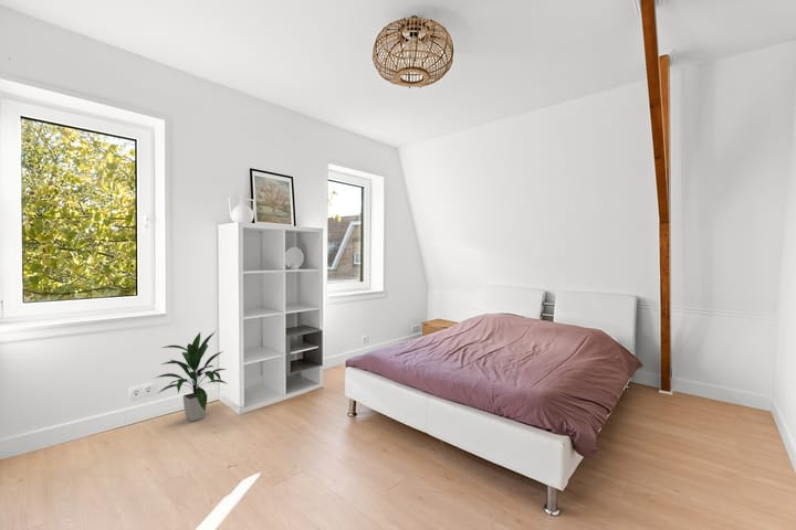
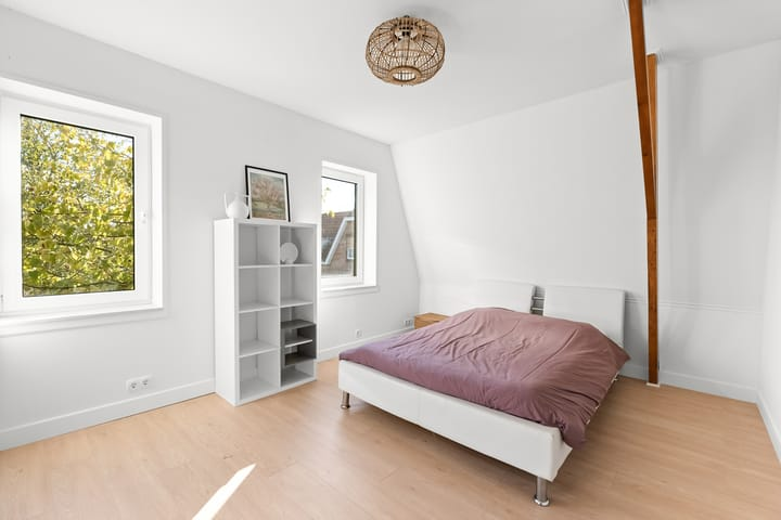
- indoor plant (193, 375)
